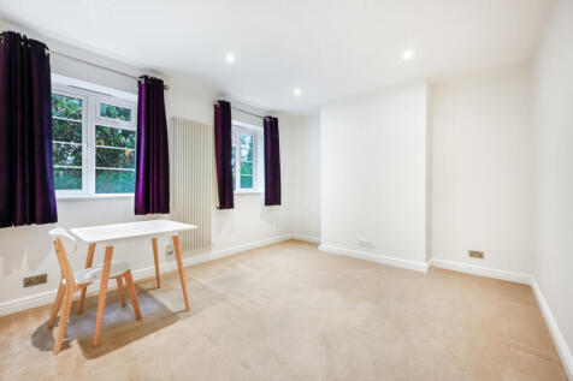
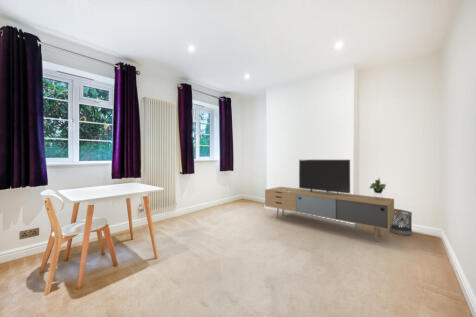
+ media console (321, 192)
+ wastebasket (400, 221)
